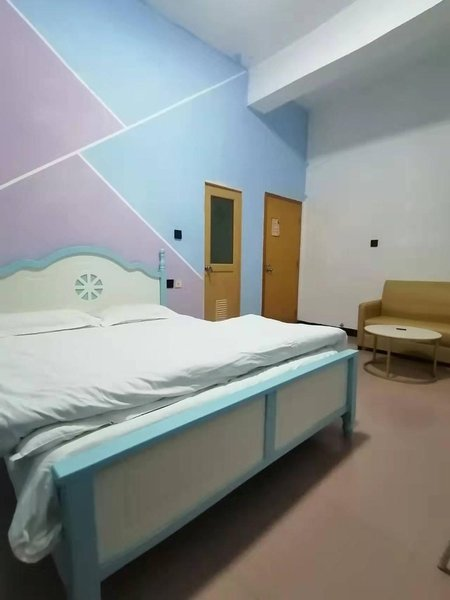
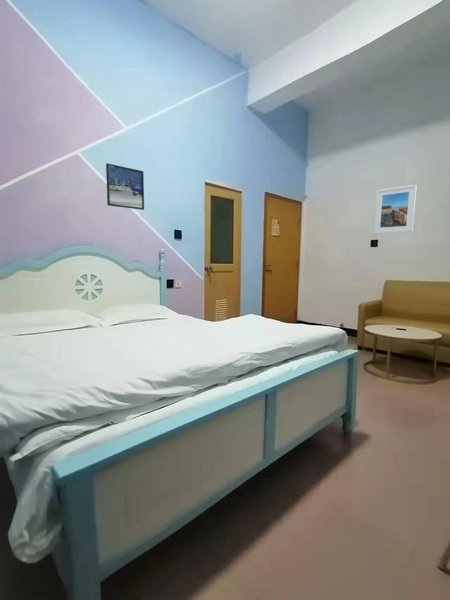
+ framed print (125, 187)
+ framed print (394, 210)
